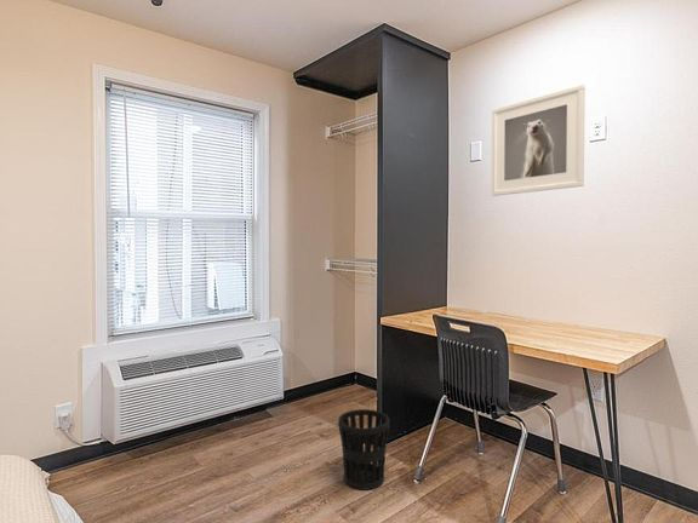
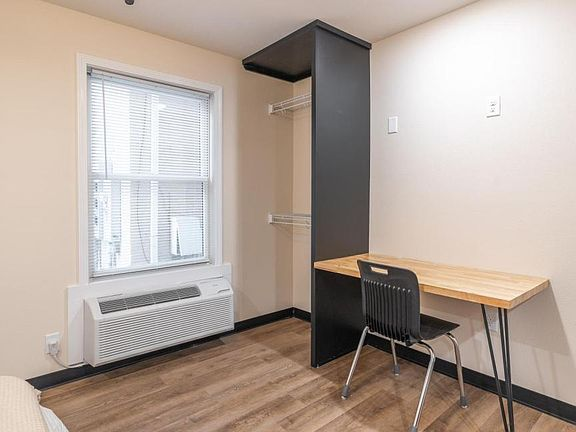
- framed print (534, 144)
- wastebasket (362, 448)
